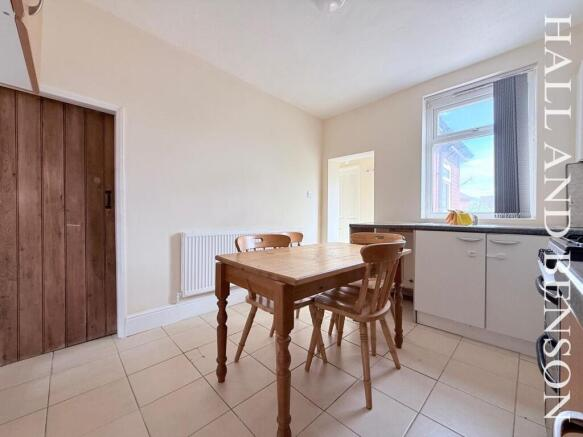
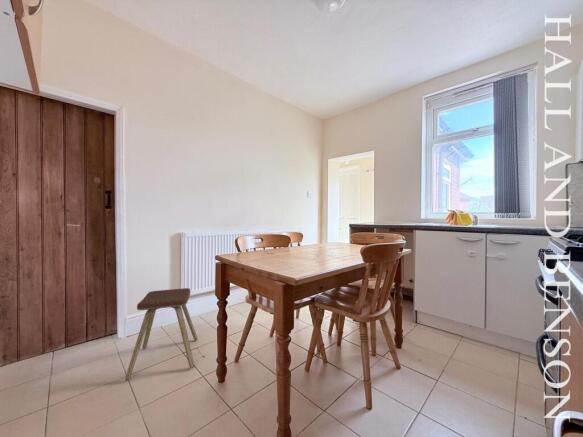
+ music stool (178, 321)
